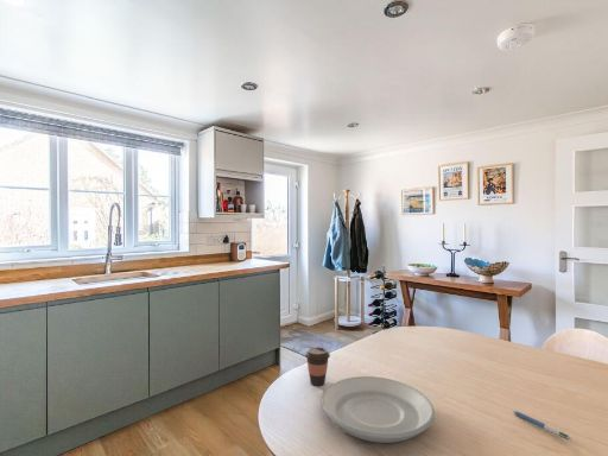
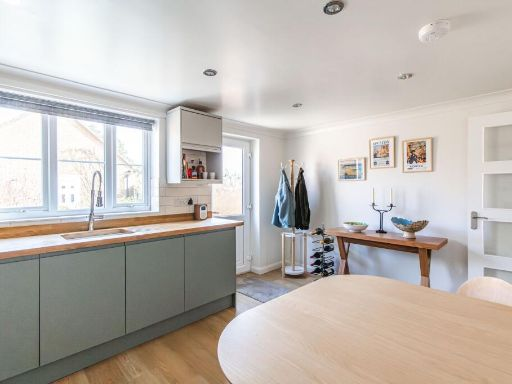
- plate (375, 408)
- coffee cup (317, 366)
- pen (540, 424)
